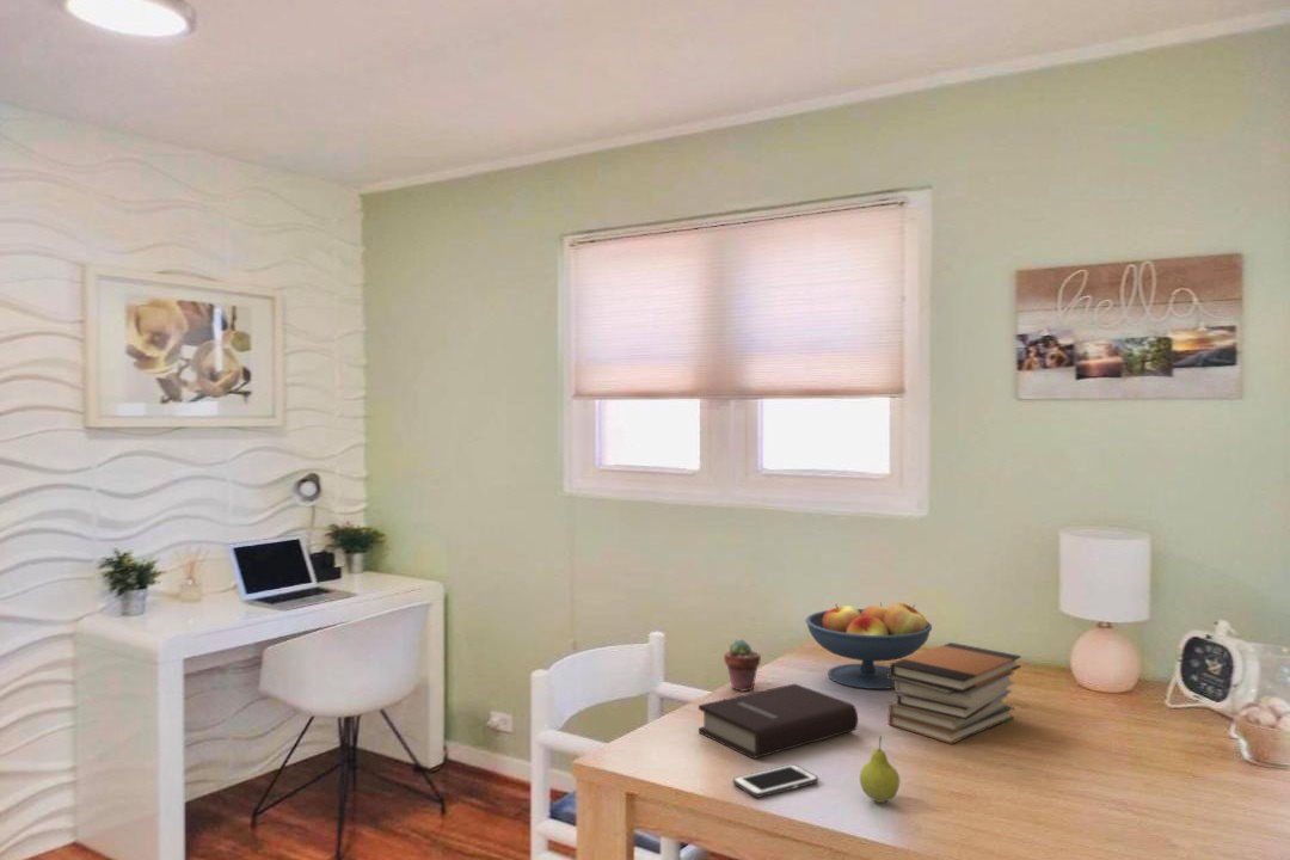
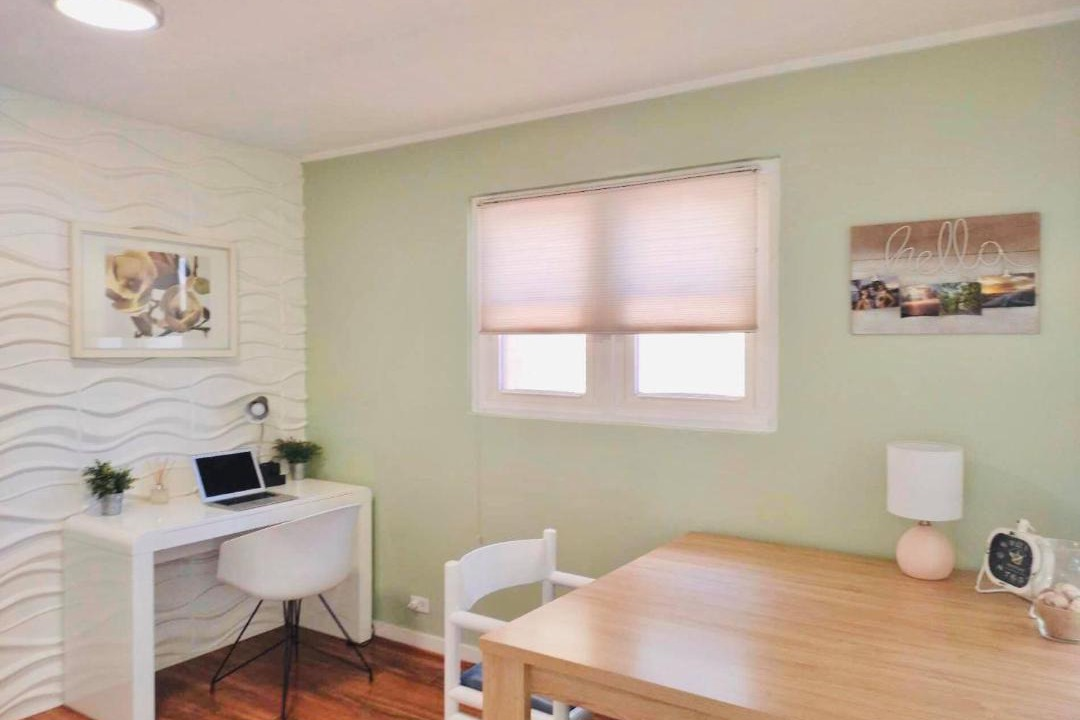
- potted succulent (742, 663)
- fruit bowl (867, 639)
- book (778, 719)
- cell phone (775, 780)
- book stack (954, 689)
- fruit (879, 766)
